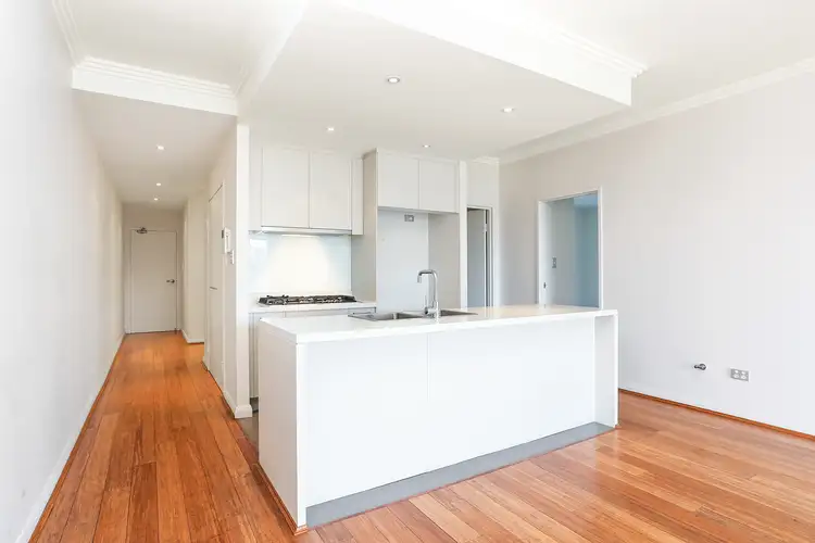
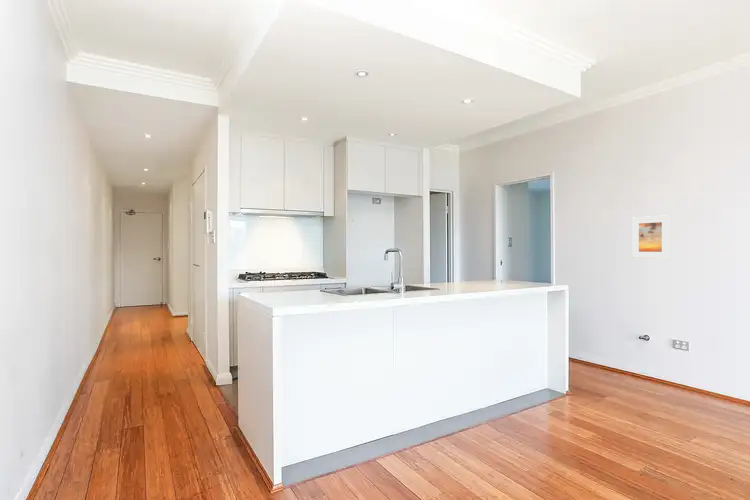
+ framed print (650, 237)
